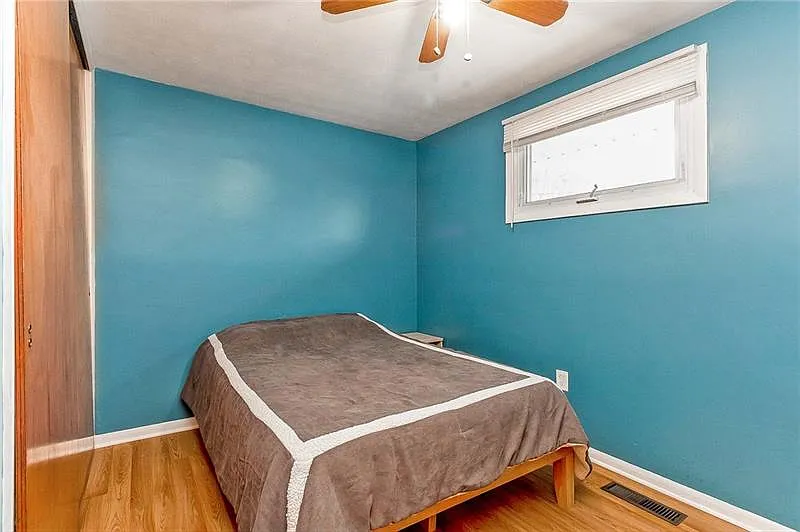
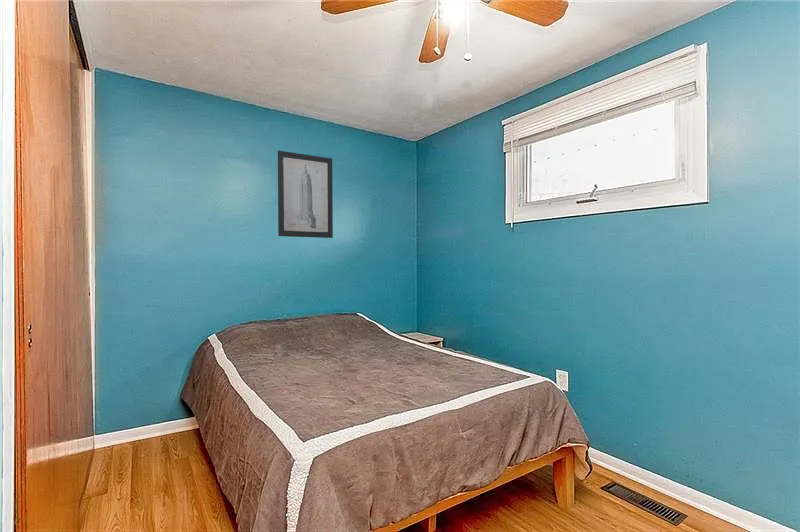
+ wall art (306, 195)
